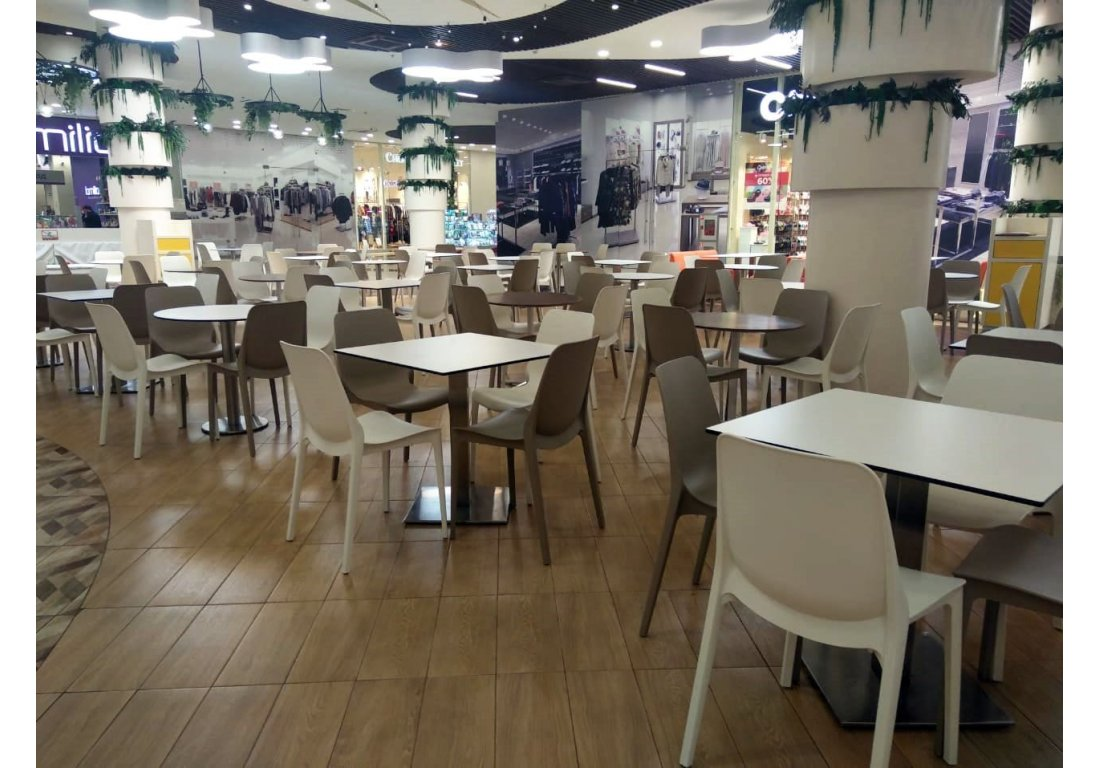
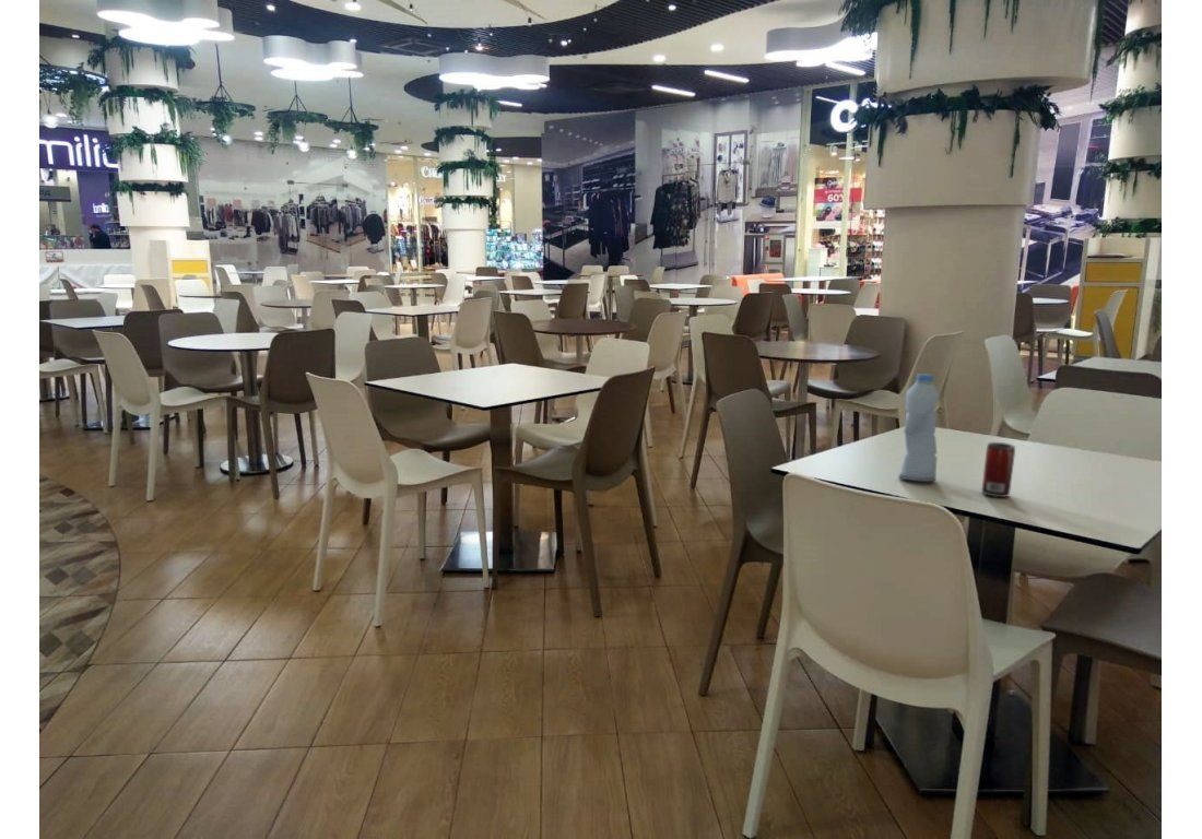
+ beverage can (998, 469)
+ water bottle (920, 427)
